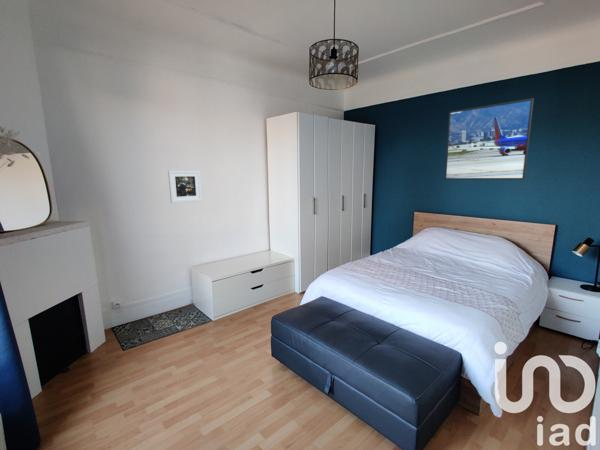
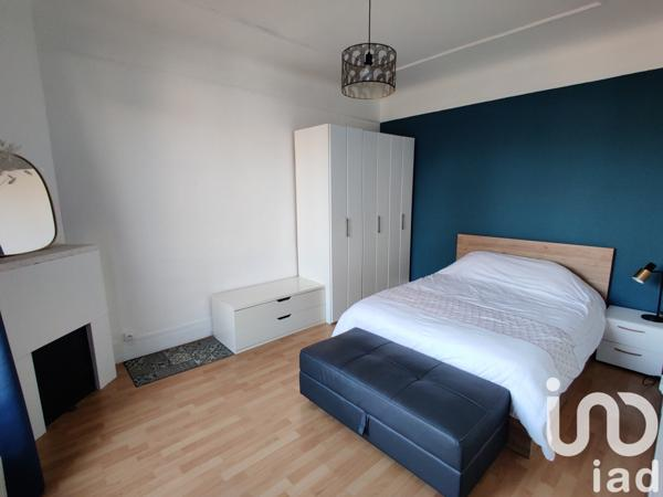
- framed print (185, 186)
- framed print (484, 143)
